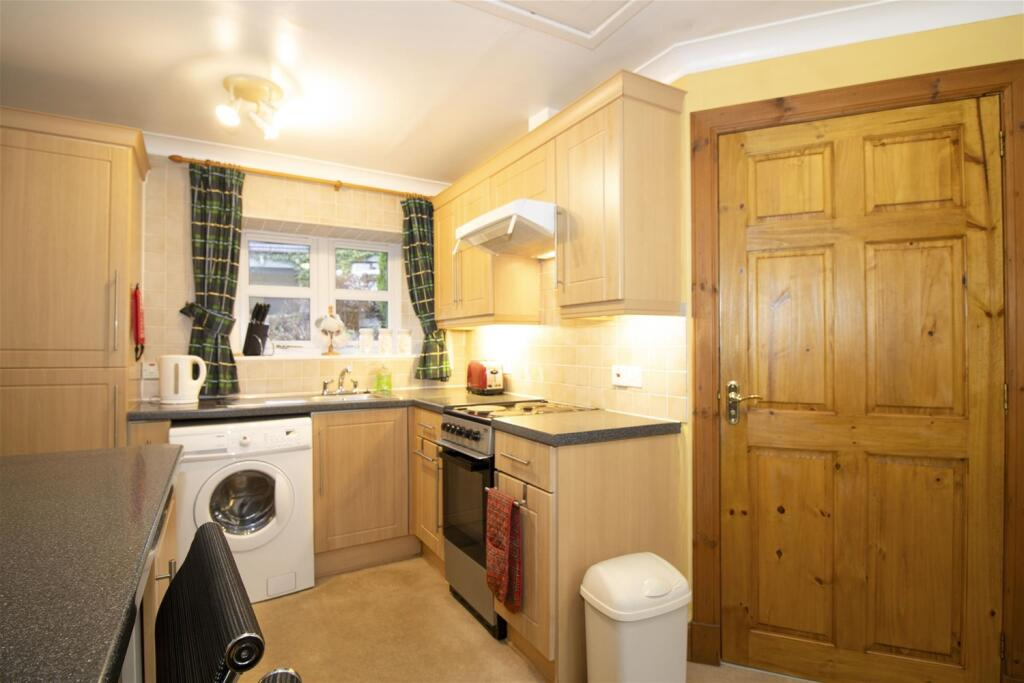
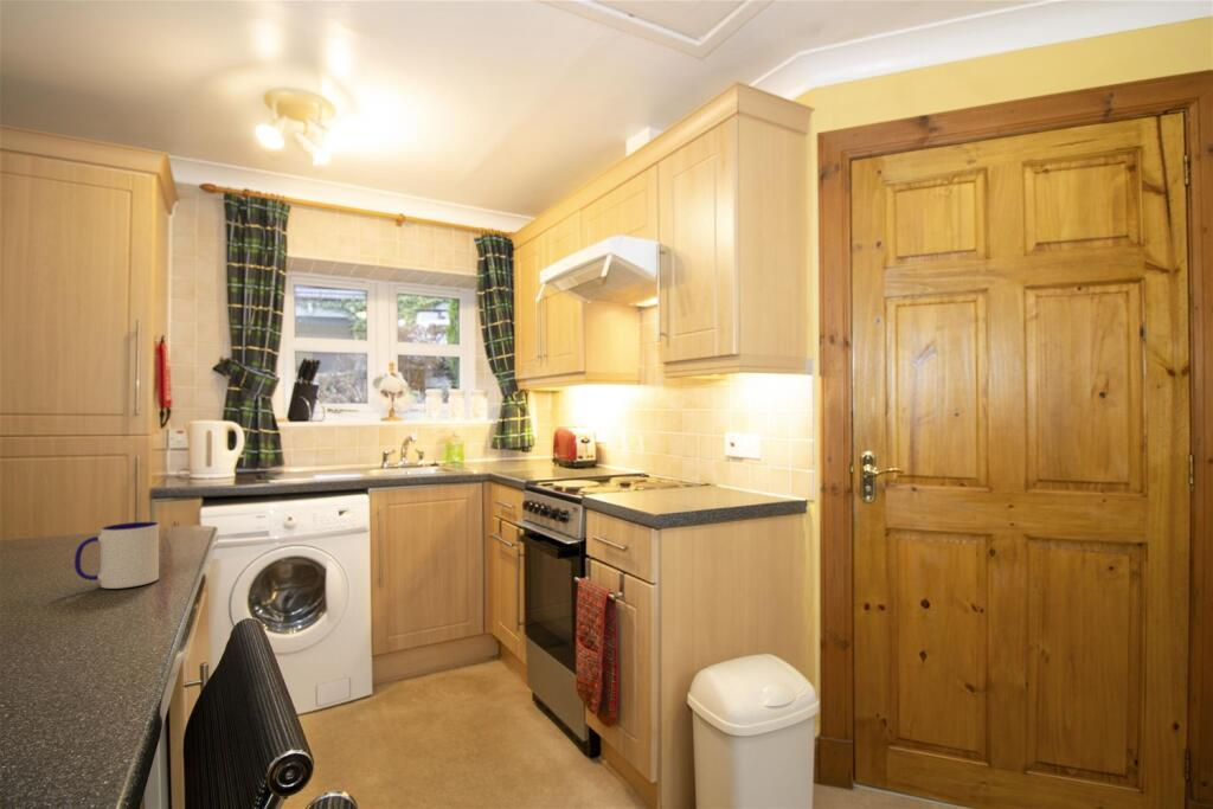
+ mug (117, 554)
